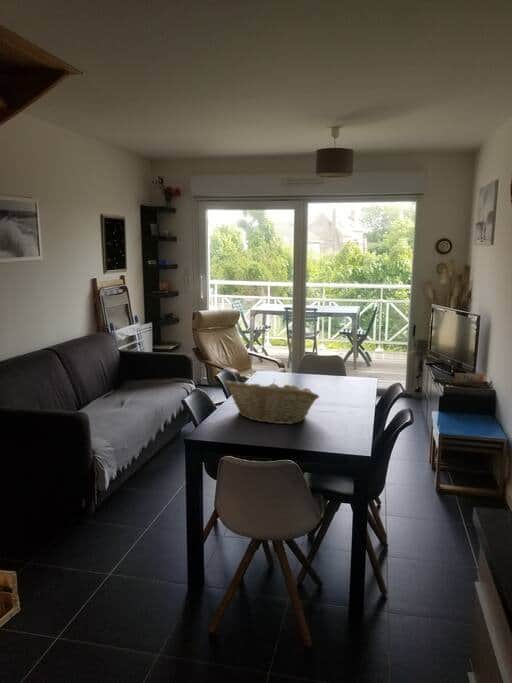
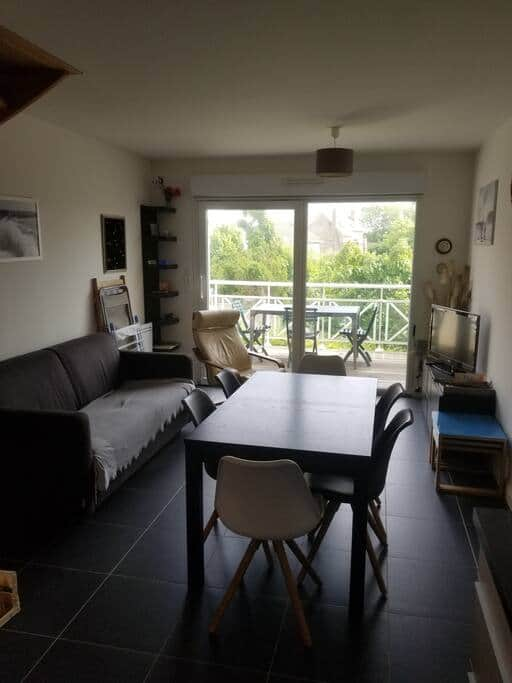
- fruit basket (270, 396)
